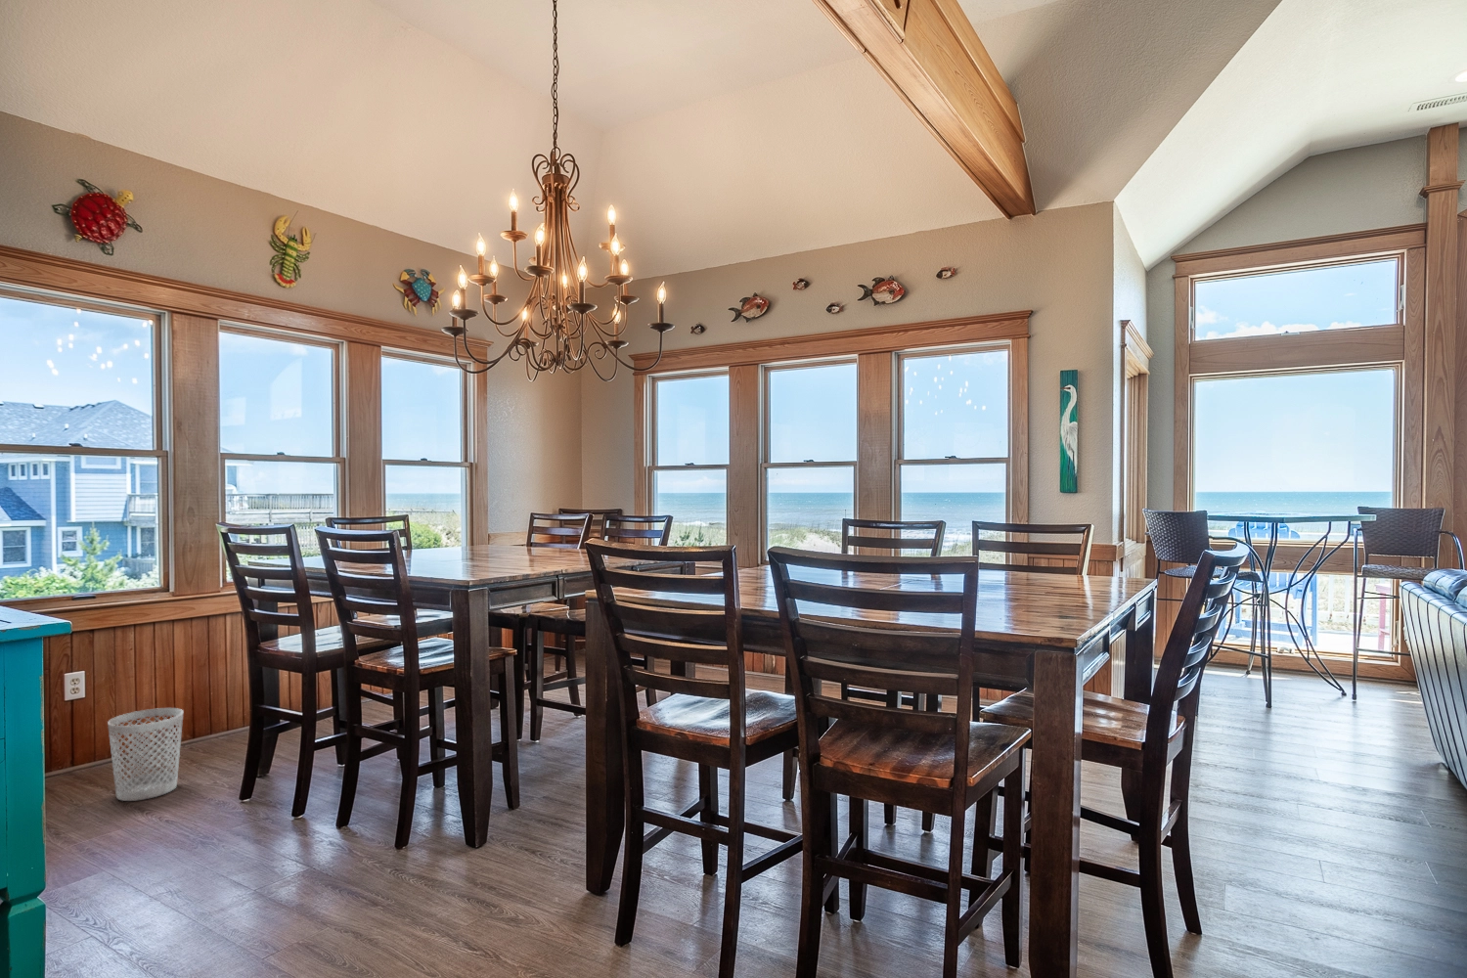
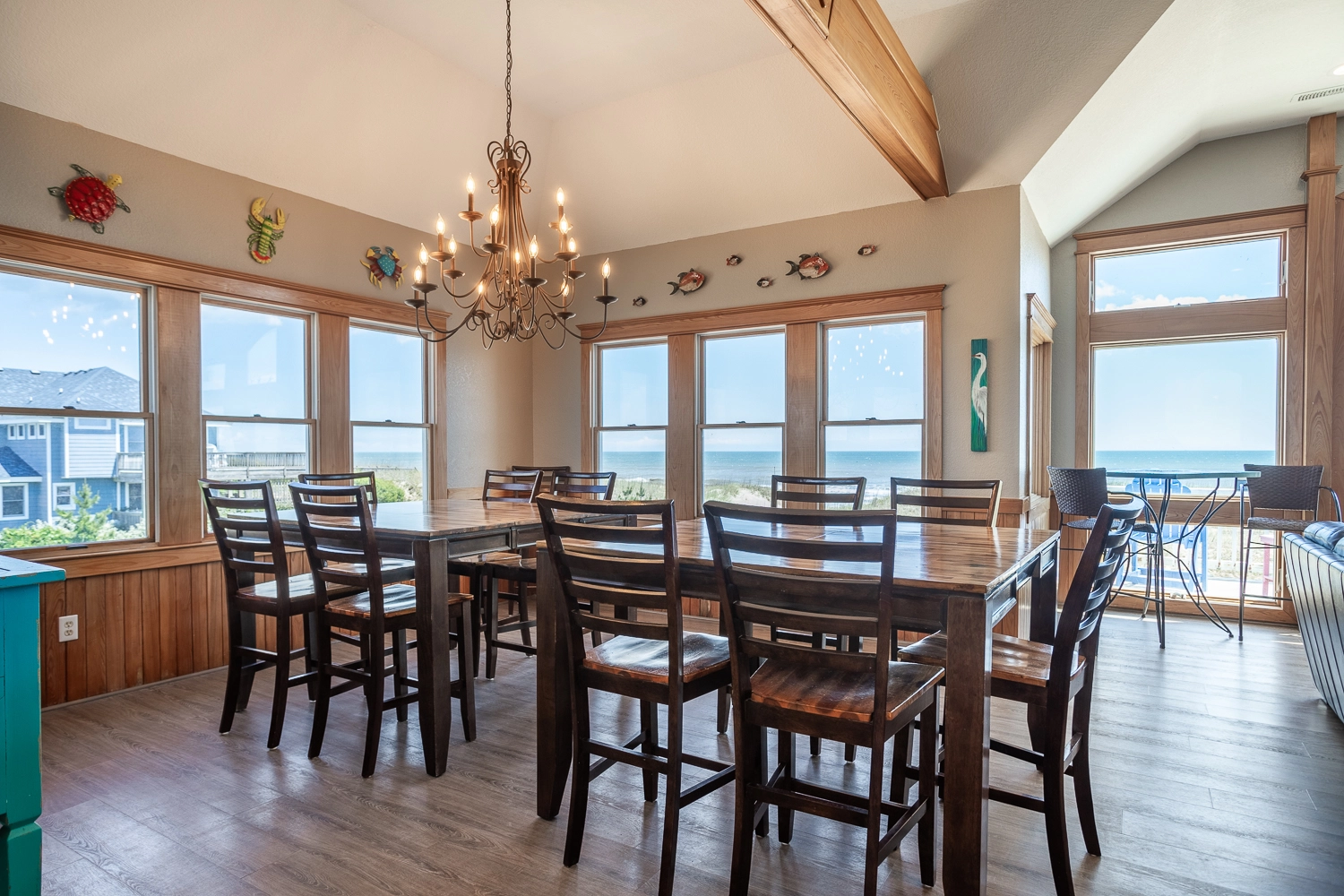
- wastebasket (146, 754)
